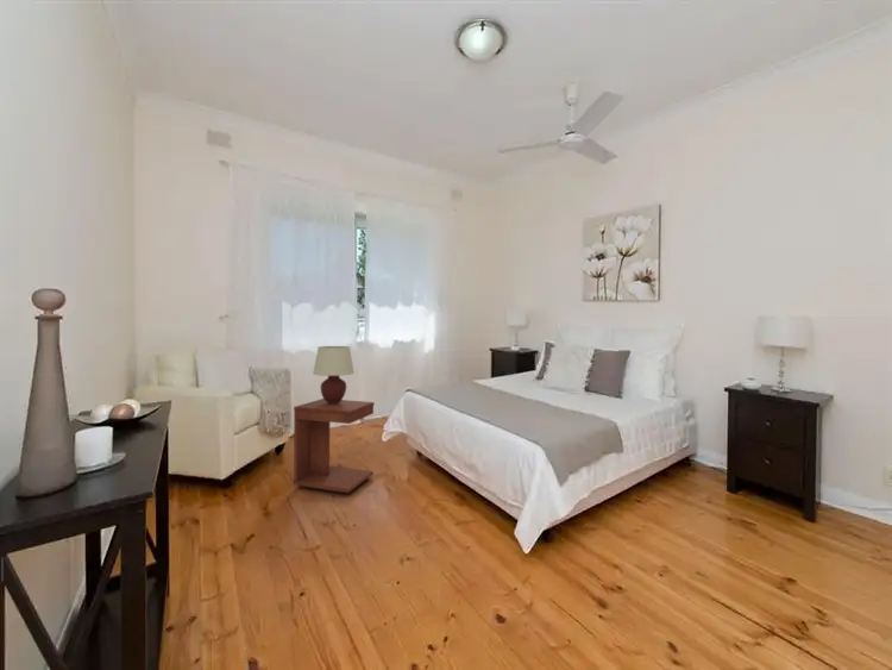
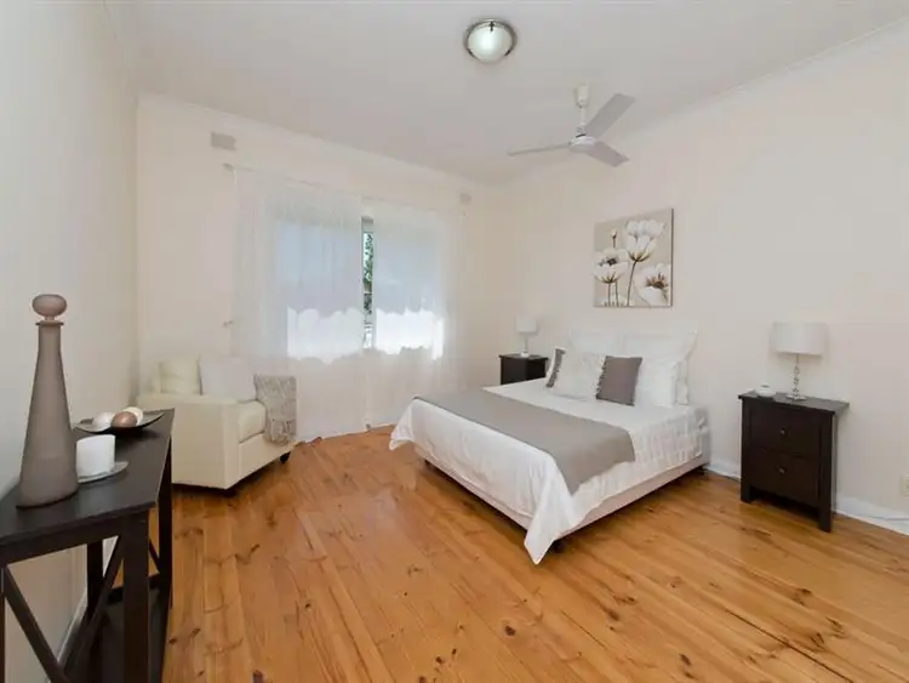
- side table (328, 444)
- table lamp (333, 374)
